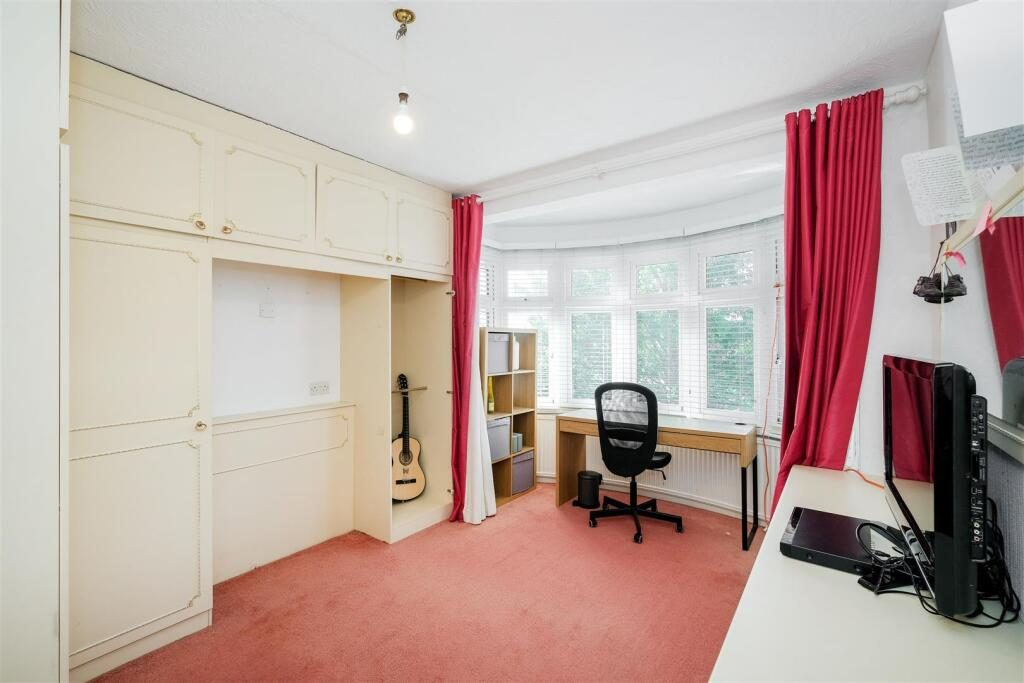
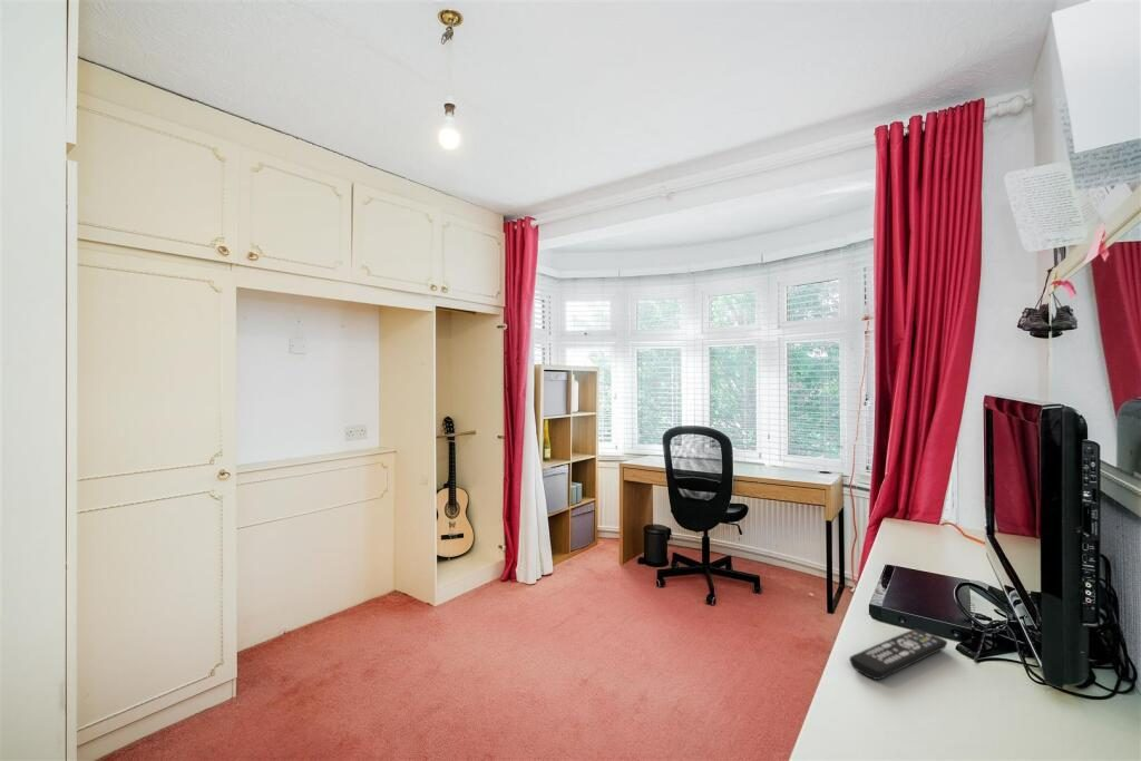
+ remote control (899, 653)
